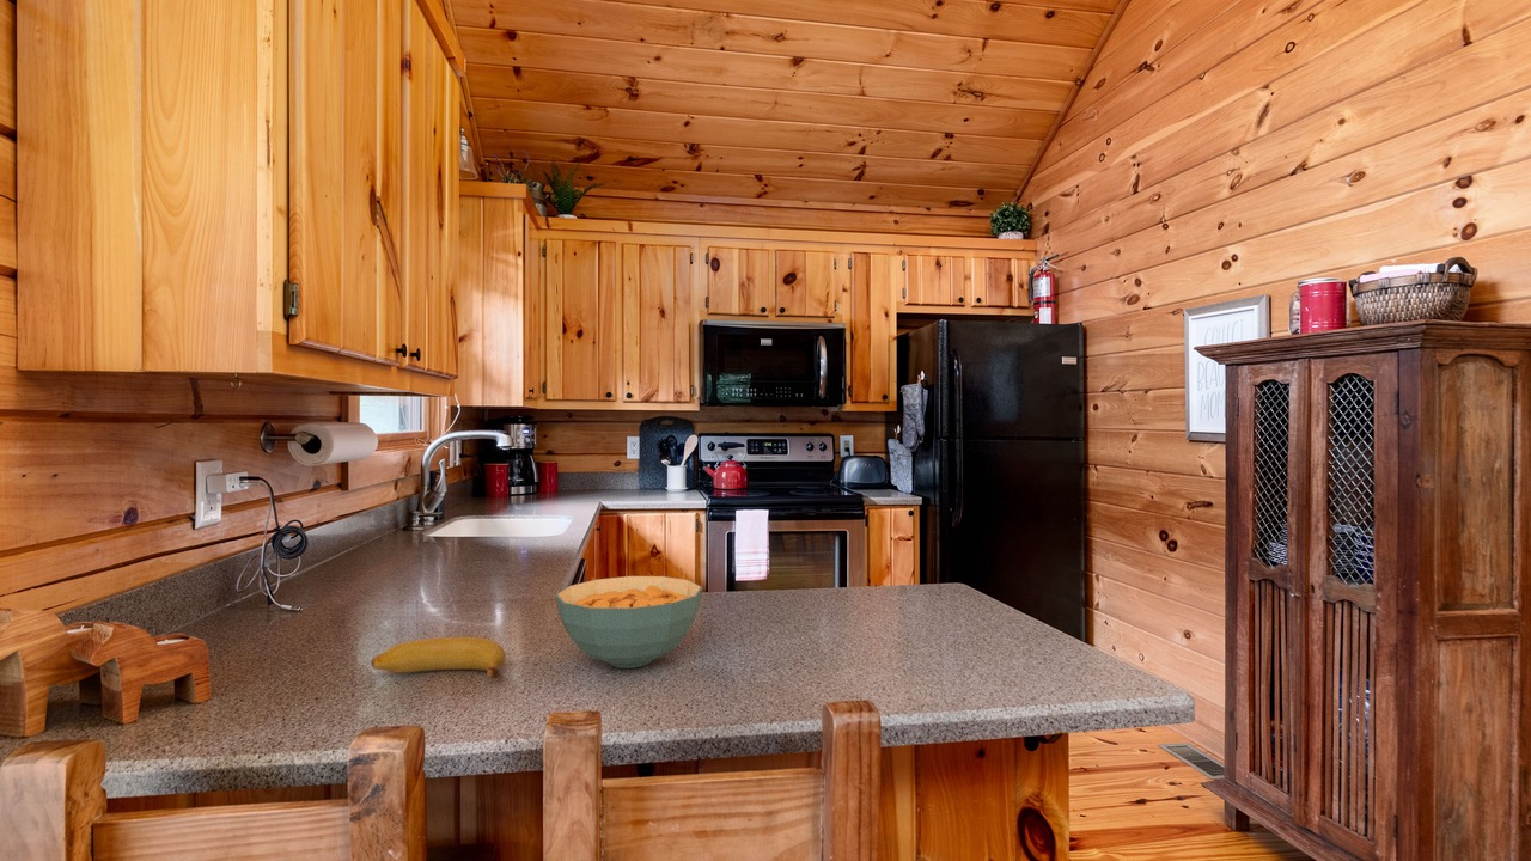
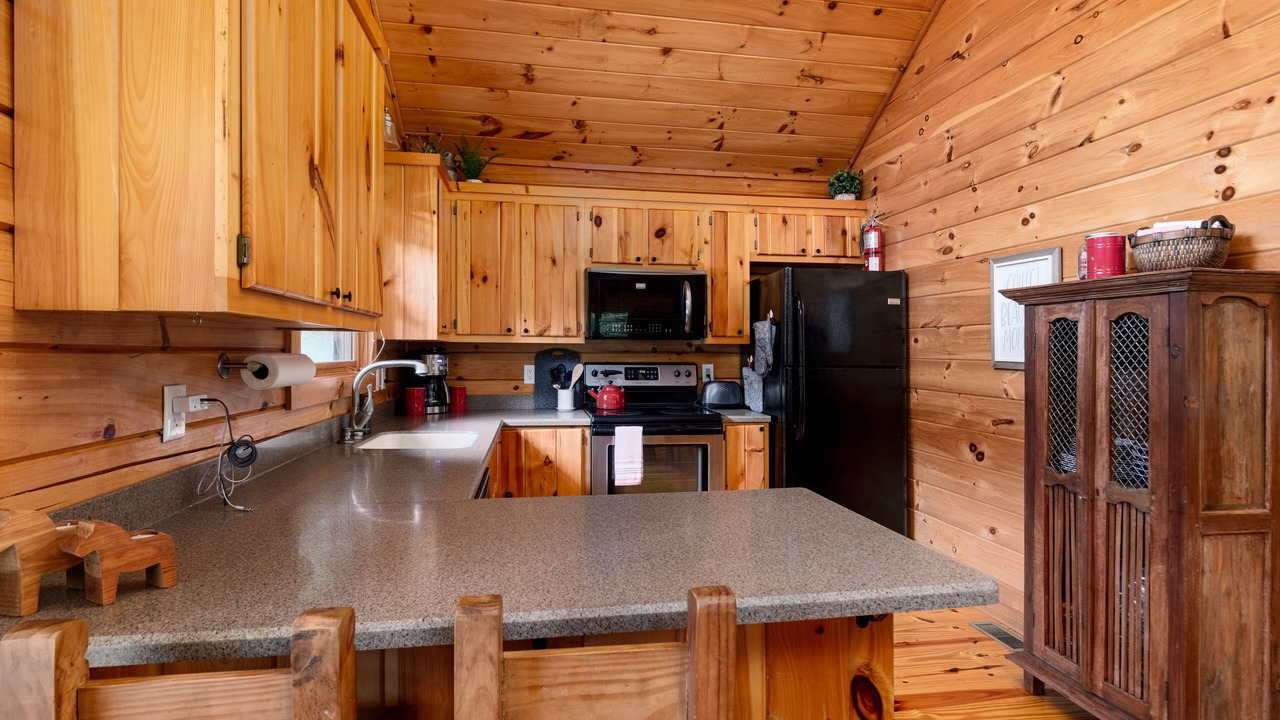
- banana (440, 660)
- cereal bowl (630, 625)
